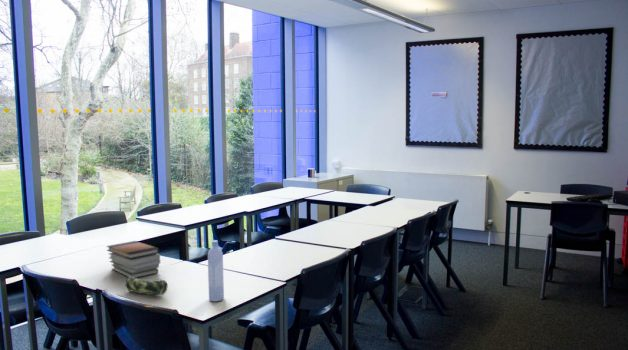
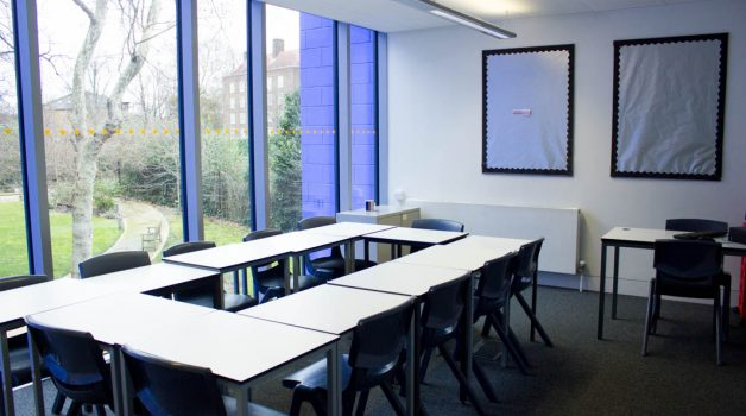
- bottle (215, 270)
- book stack (133, 259)
- pencil case (145, 285)
